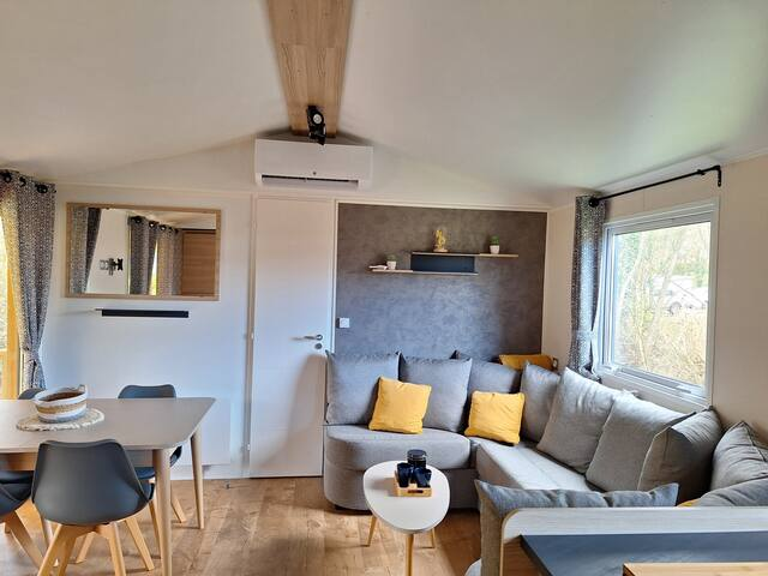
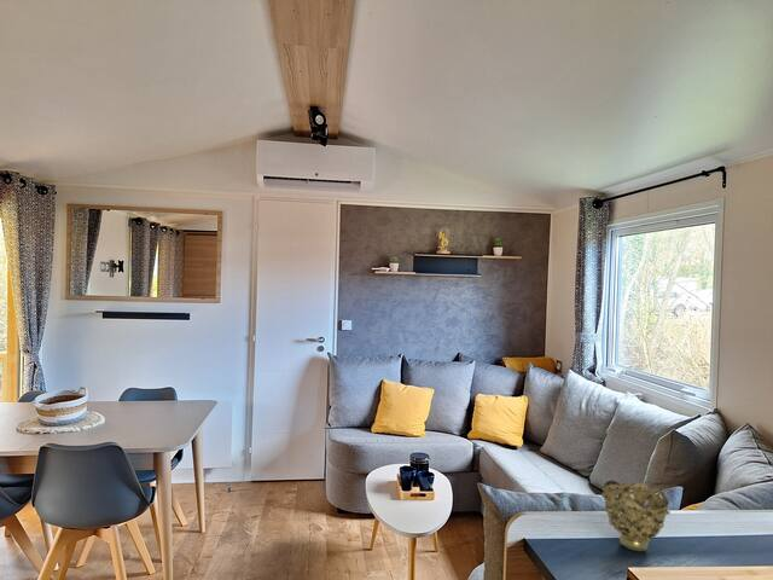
+ decorative bowl (634, 517)
